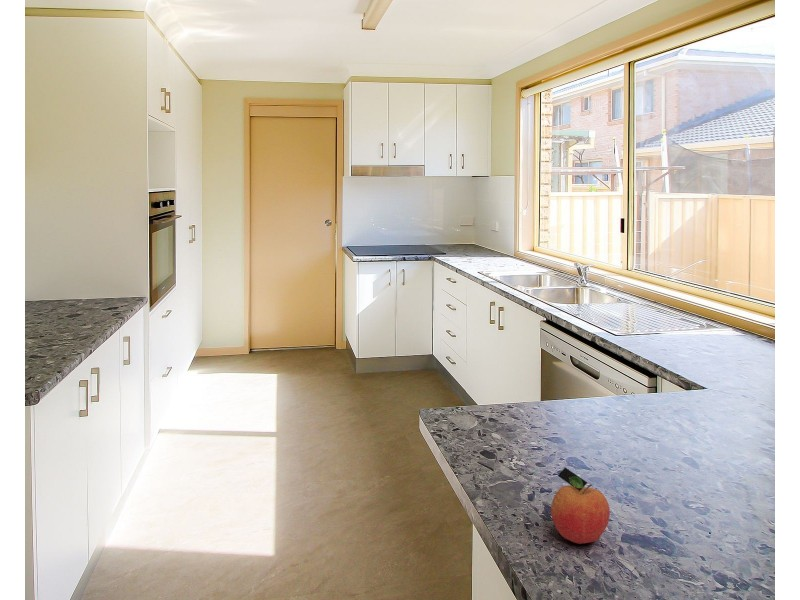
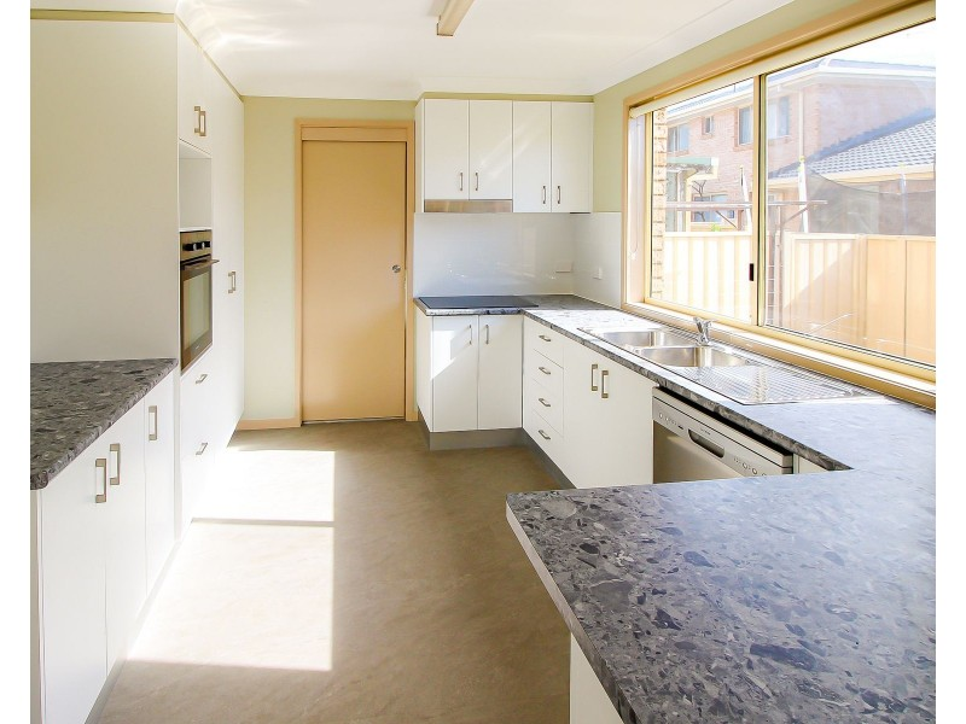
- fruit (580, 505)
